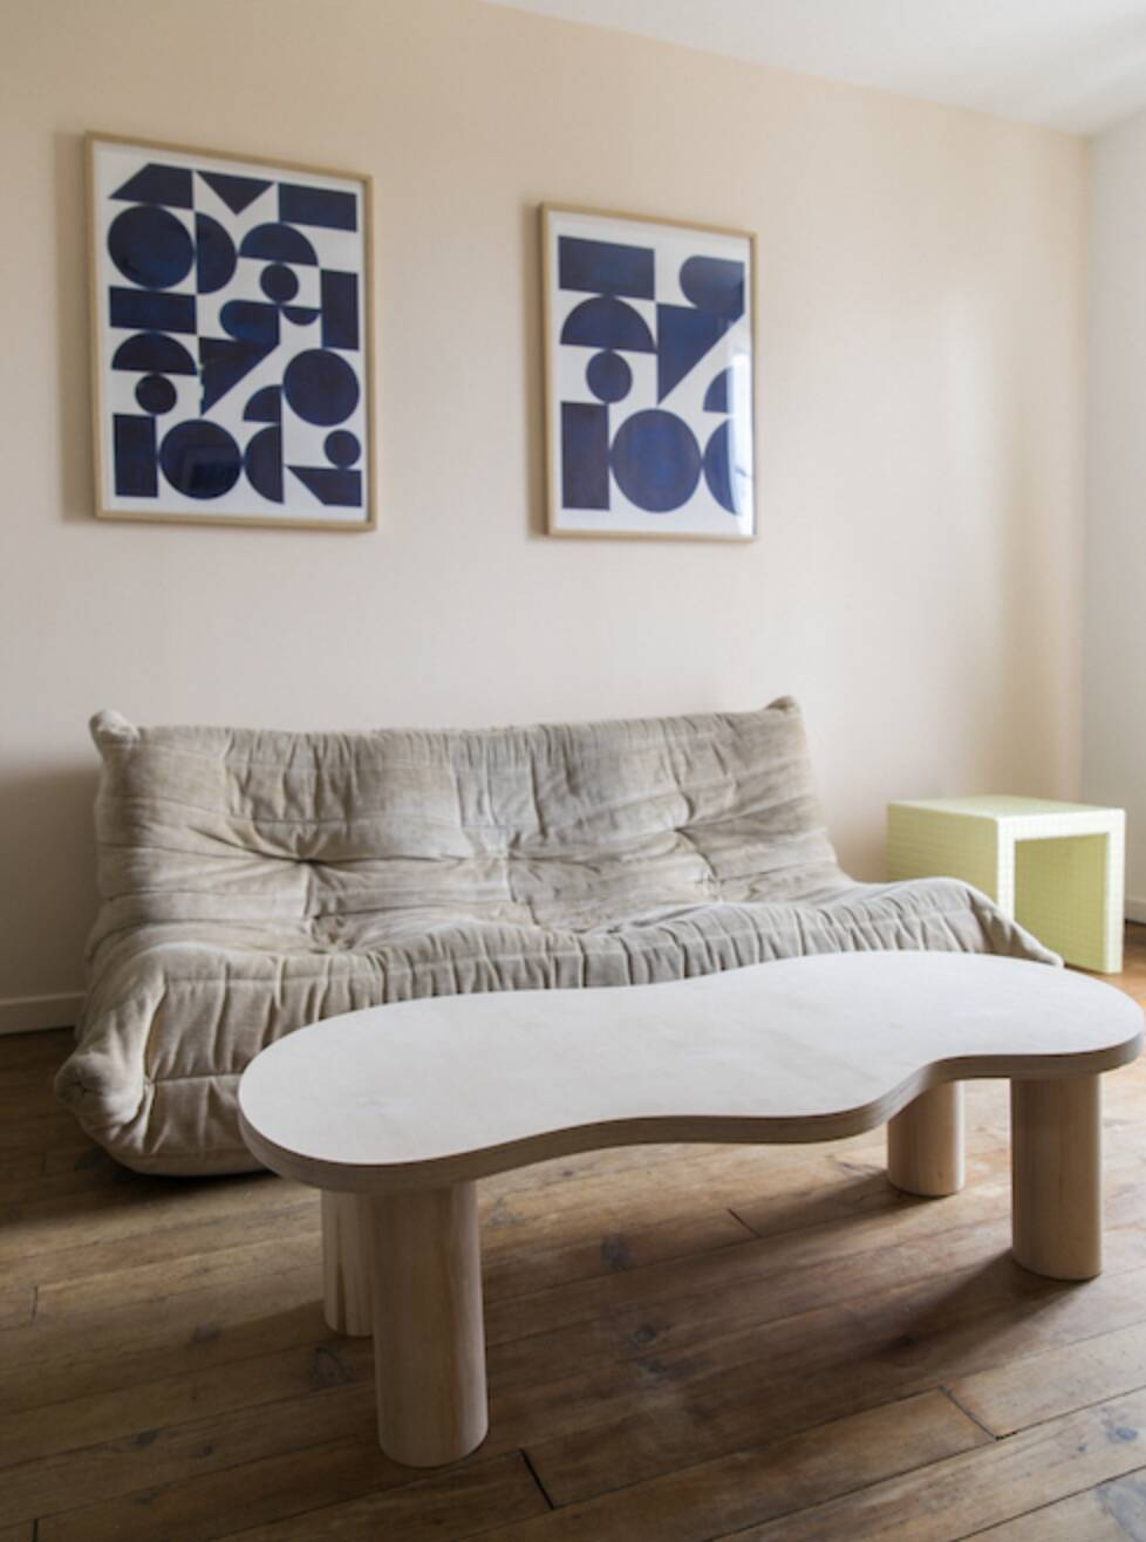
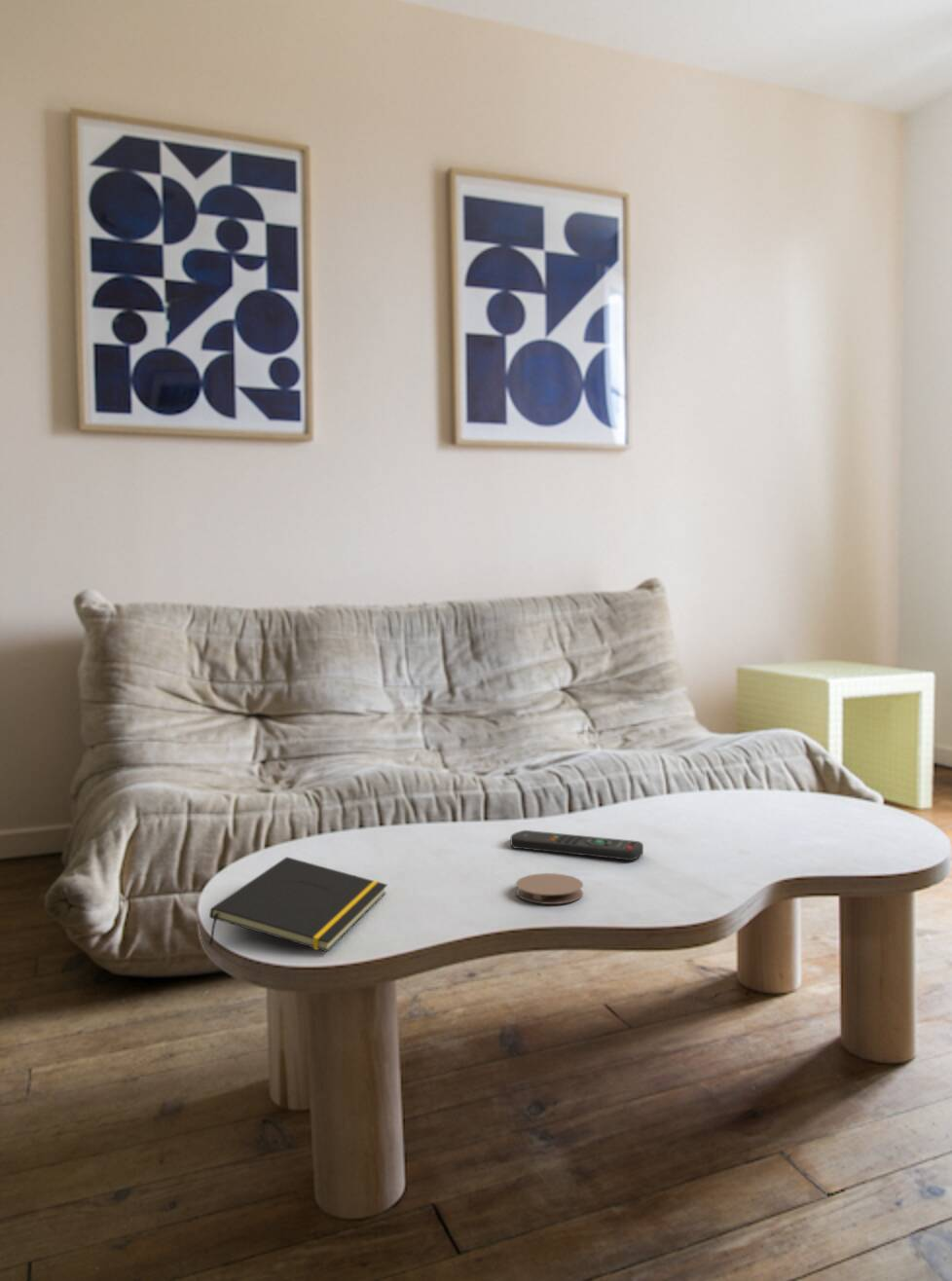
+ remote control (575, 844)
+ coaster (549, 888)
+ notepad (305, 899)
